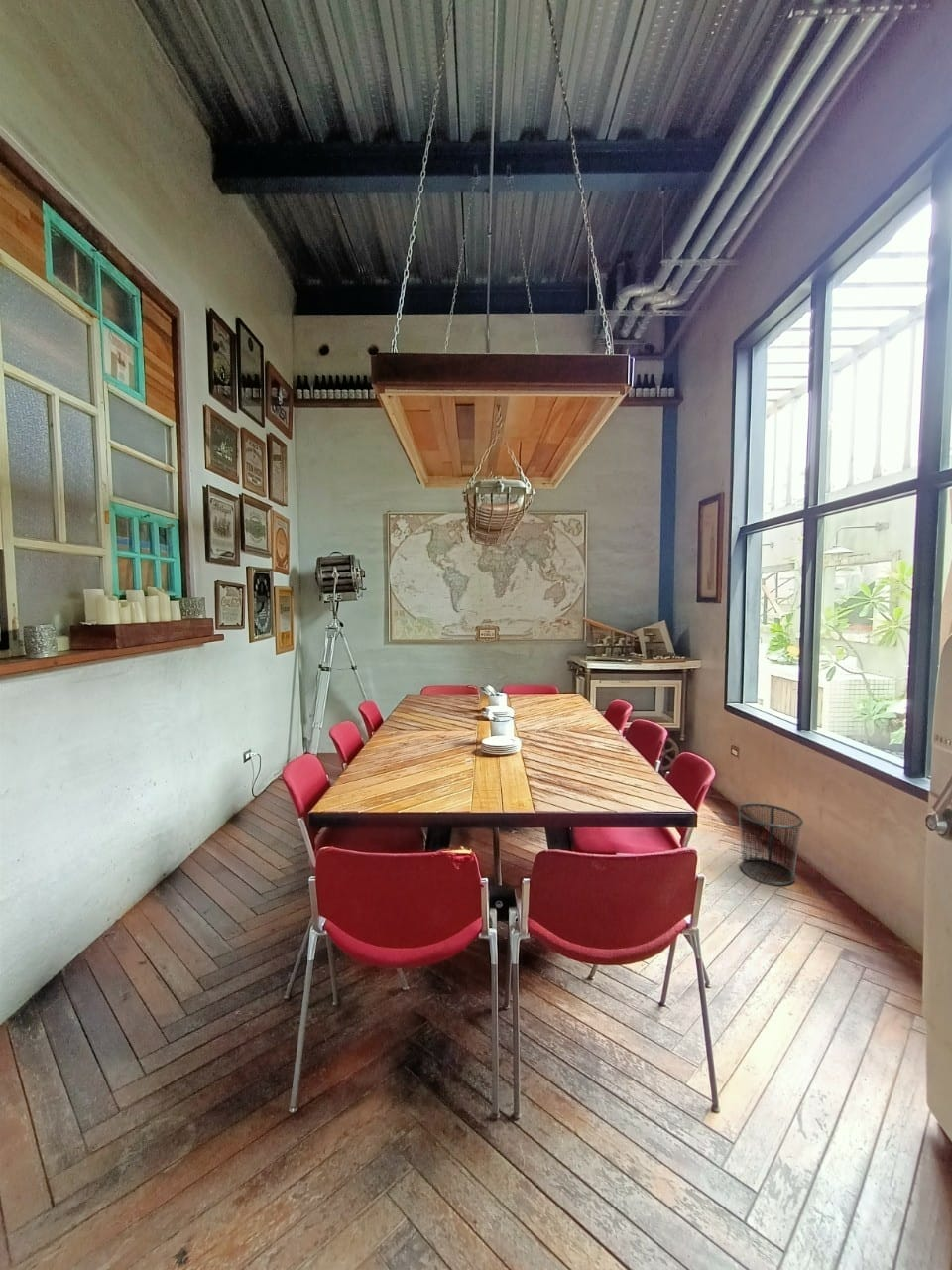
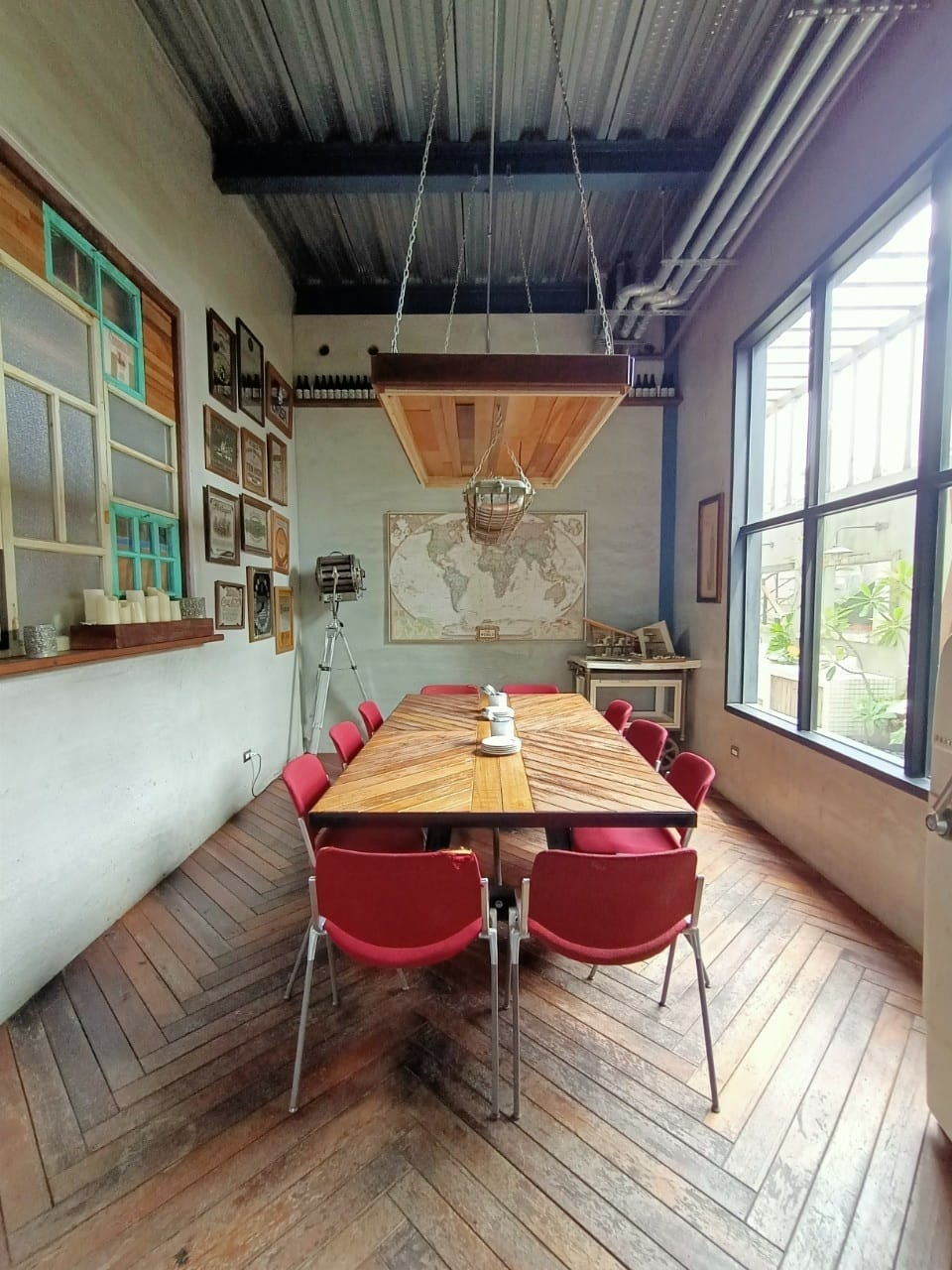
- waste bin (768, 842)
